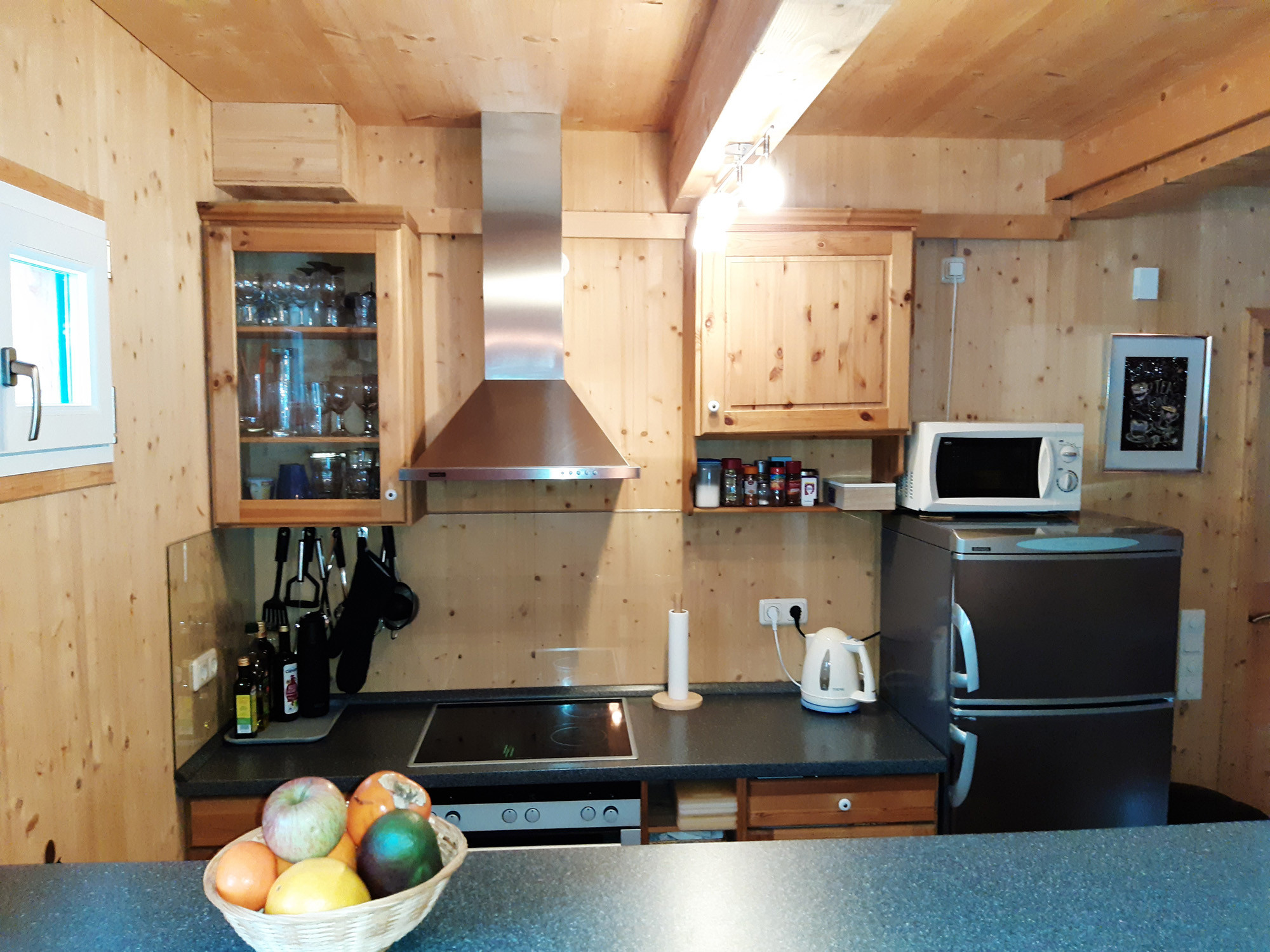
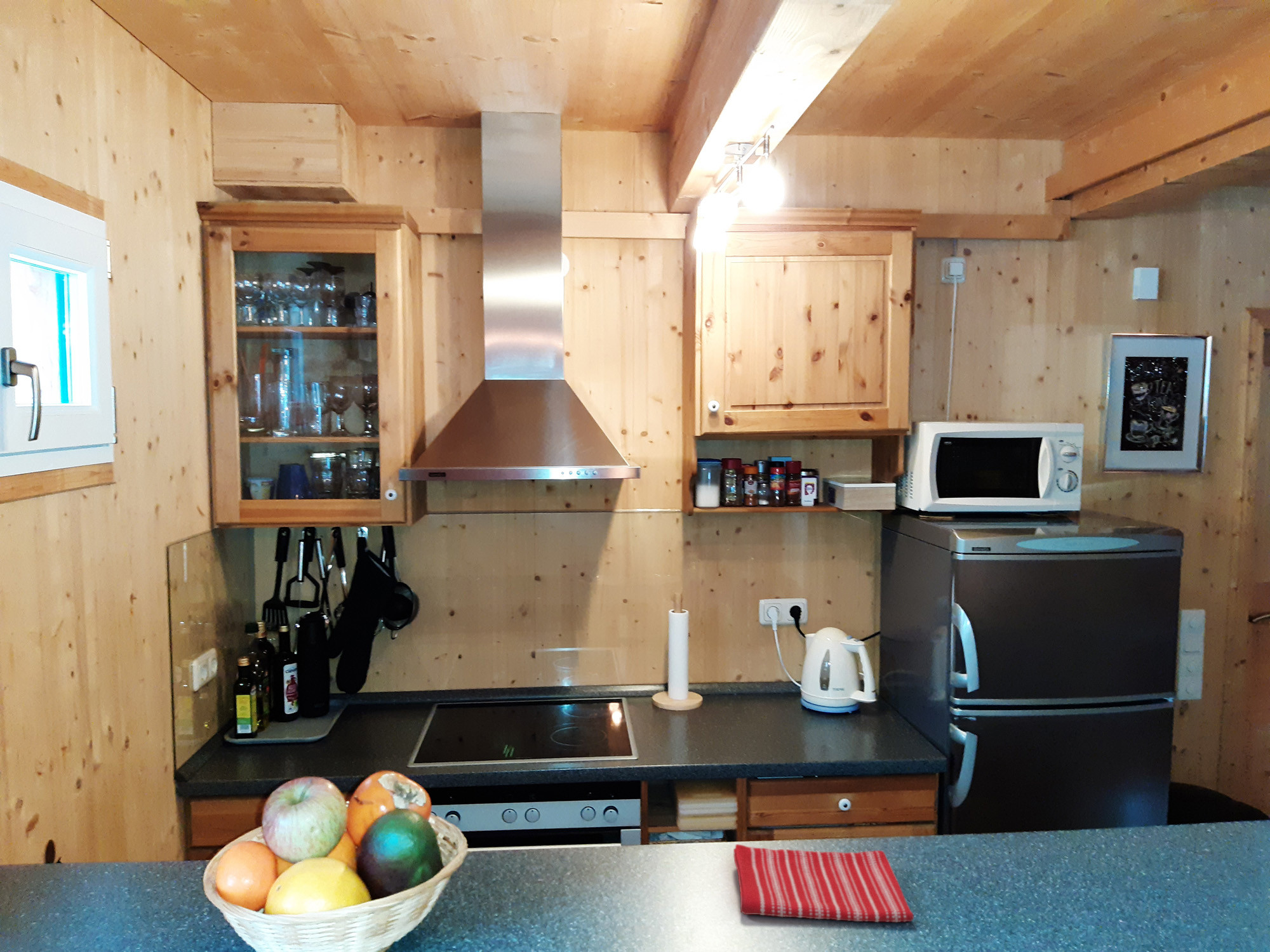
+ dish towel (817, 881)
